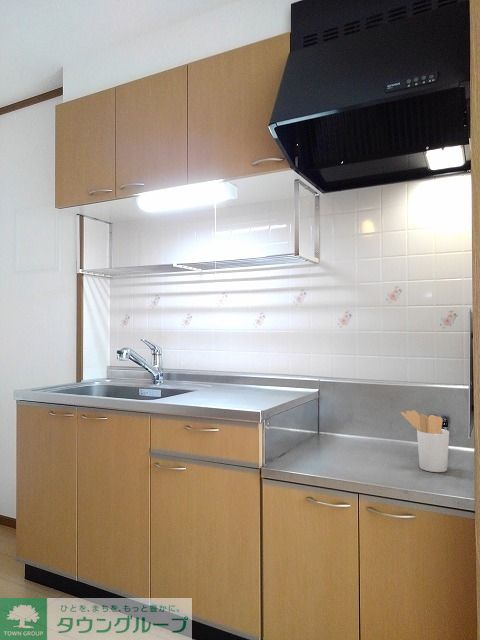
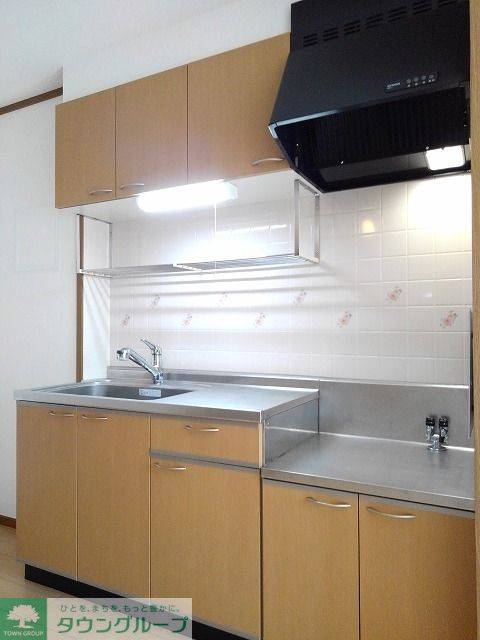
- utensil holder (425, 438)
